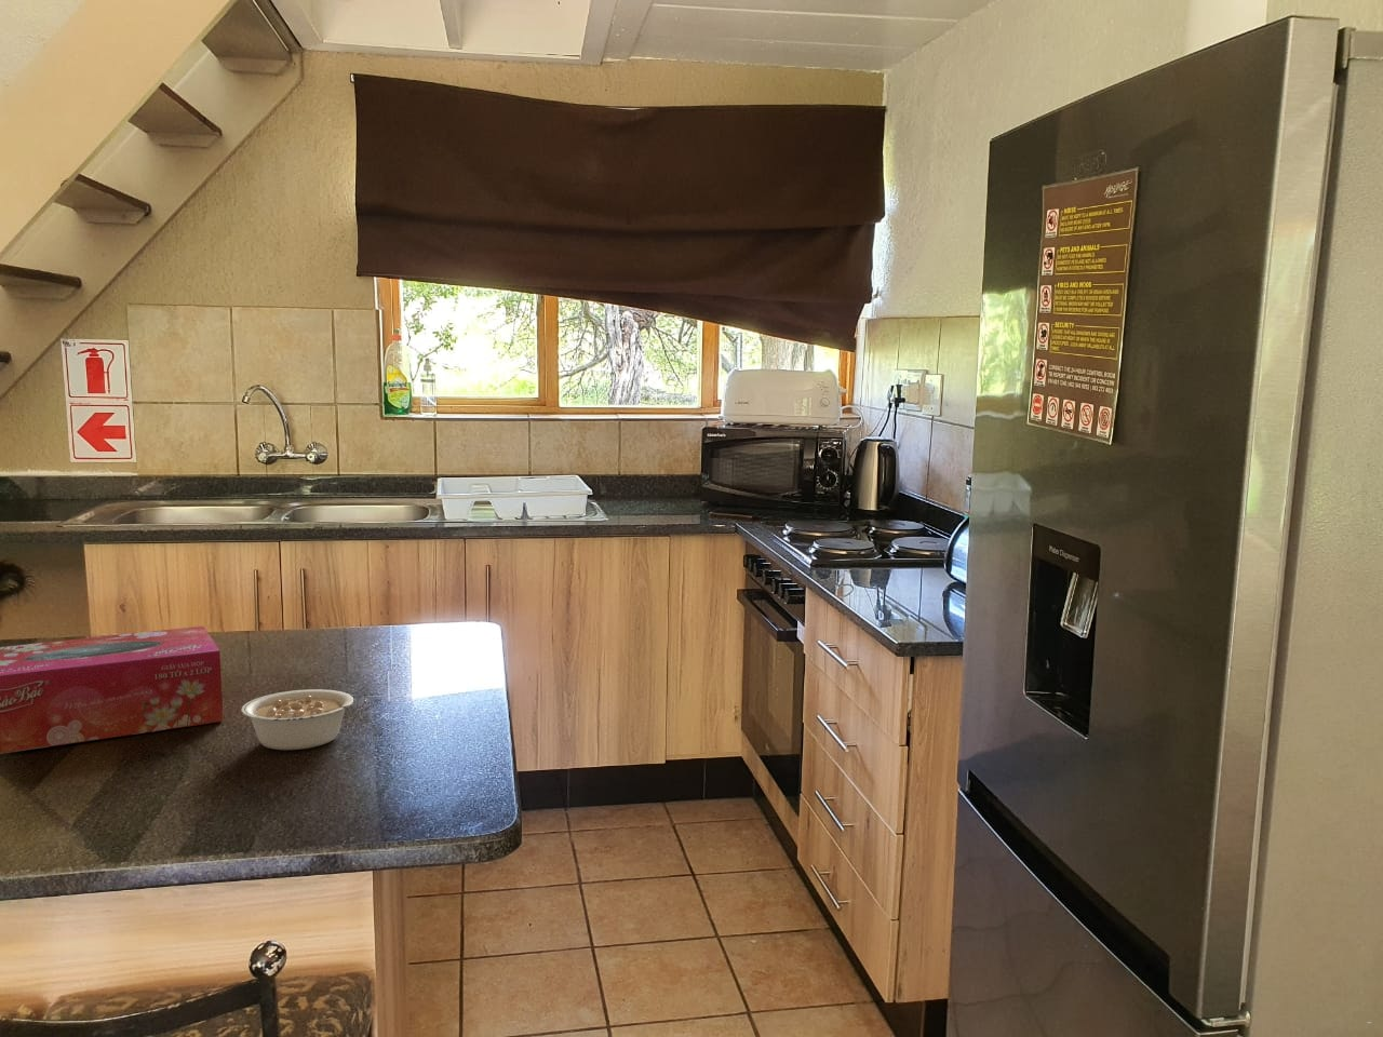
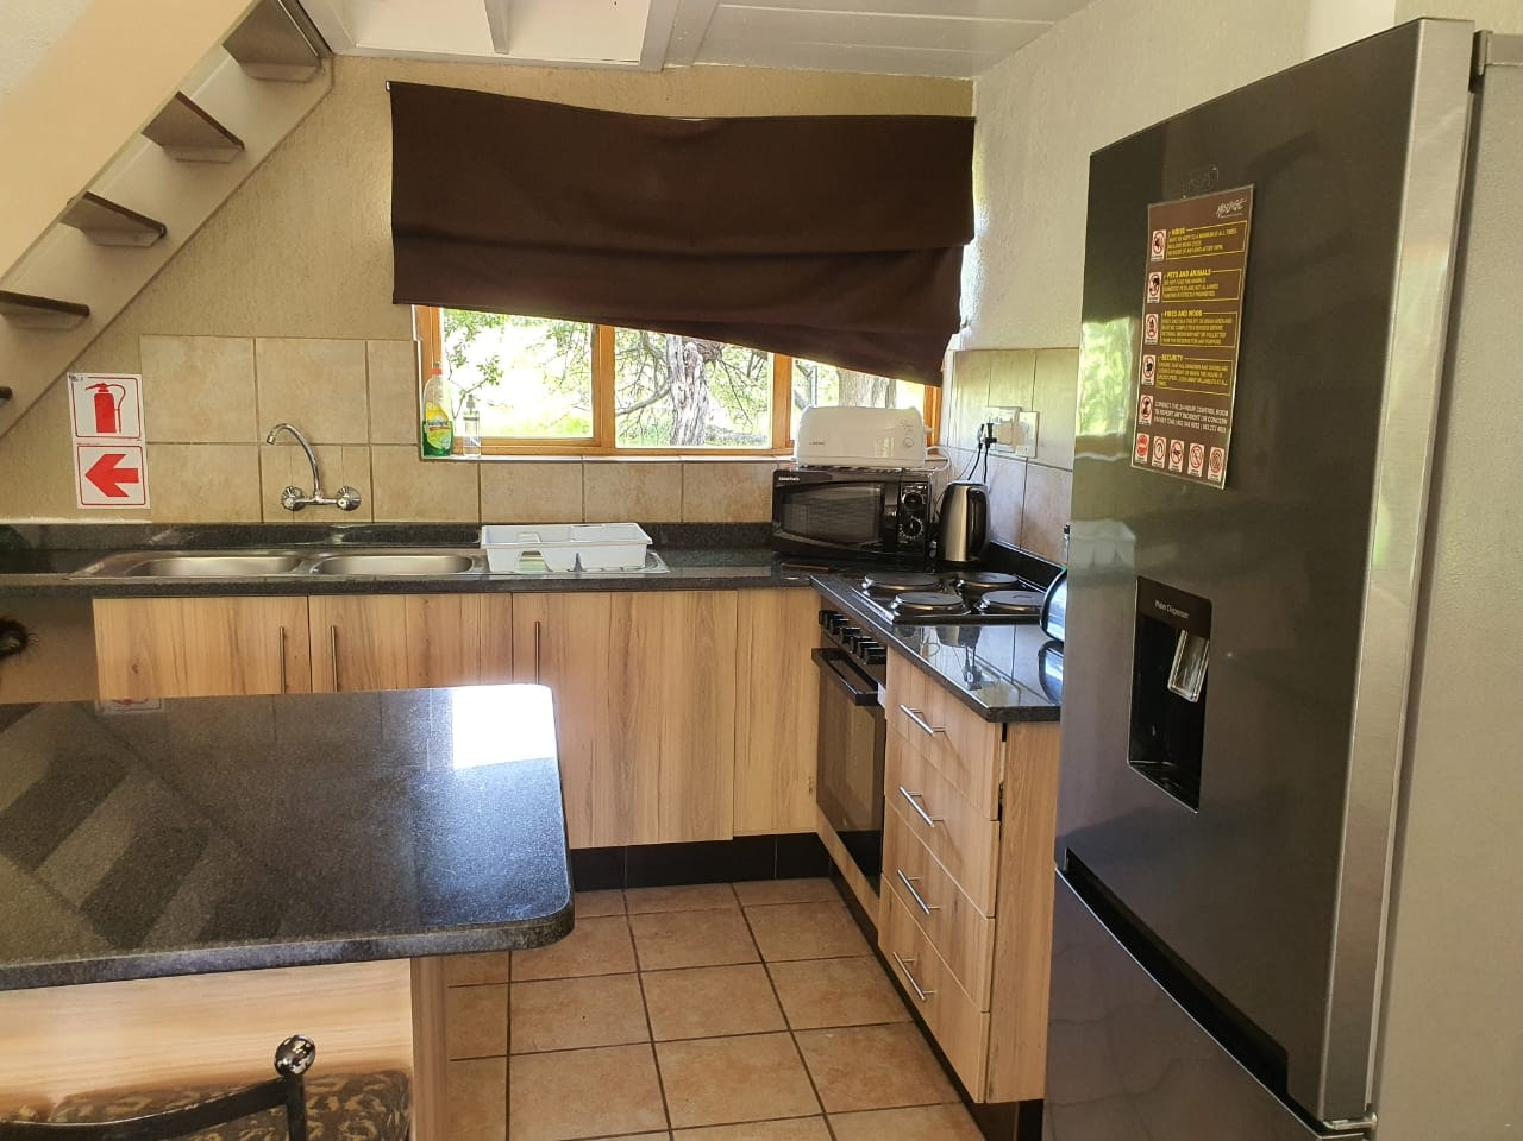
- legume (303, 717)
- tissue box (97, 686)
